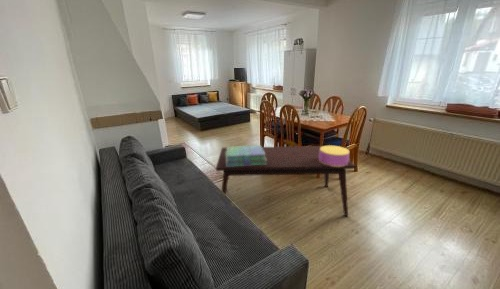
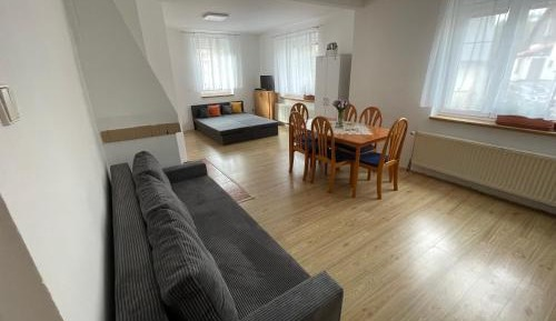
- coffee table (280, 174)
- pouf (333, 155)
- stack of books (245, 154)
